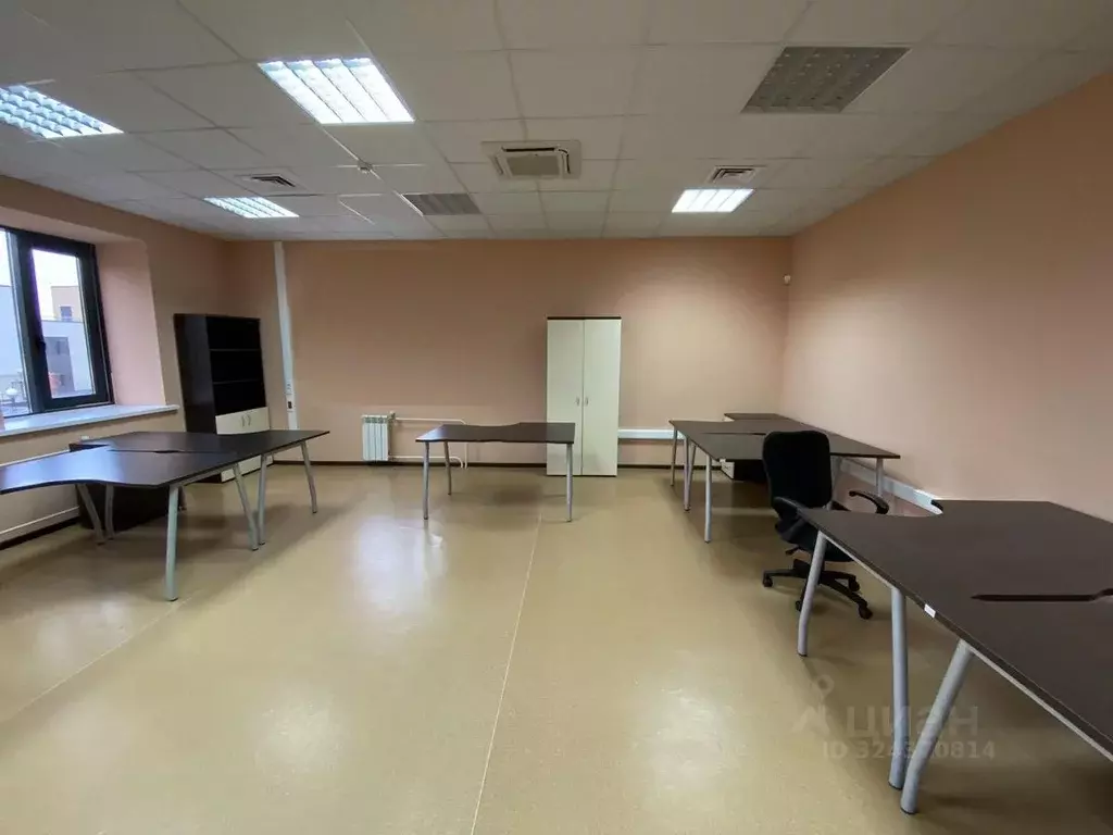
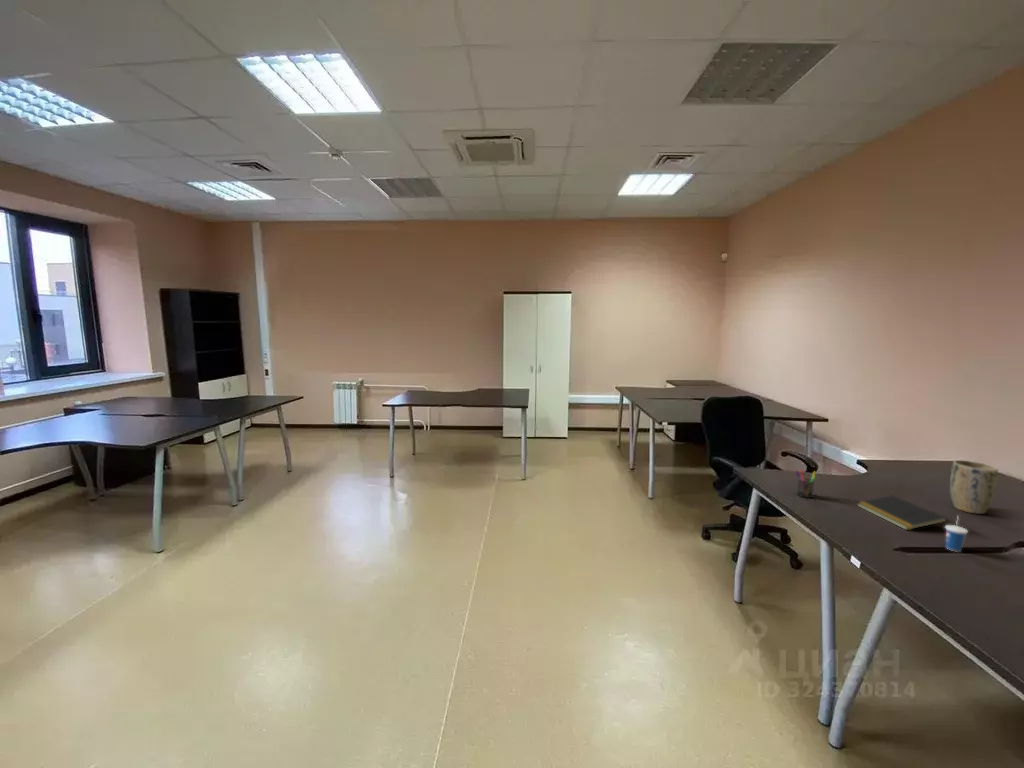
+ notepad (899, 511)
+ cup (955, 533)
+ plant pot (971, 487)
+ pen holder (806, 482)
